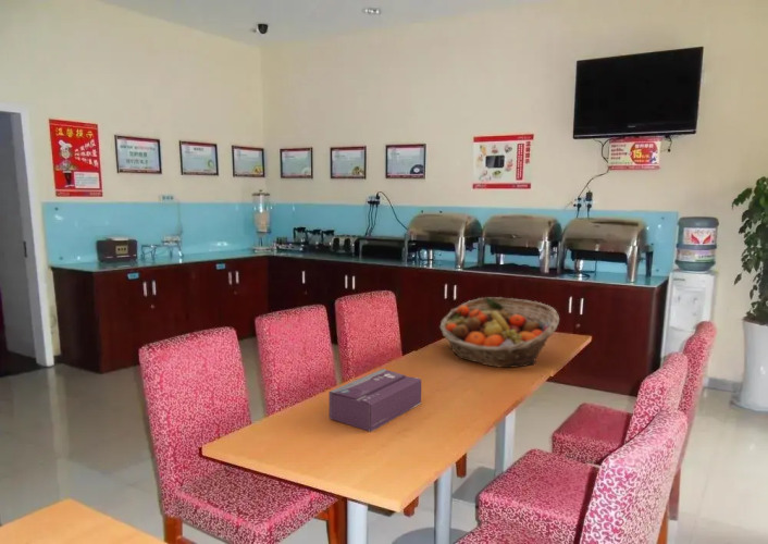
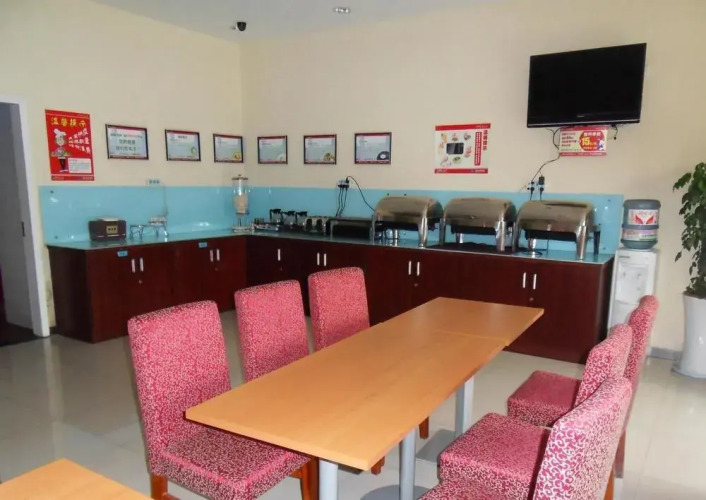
- tissue box (376, 397)
- fruit basket (497, 330)
